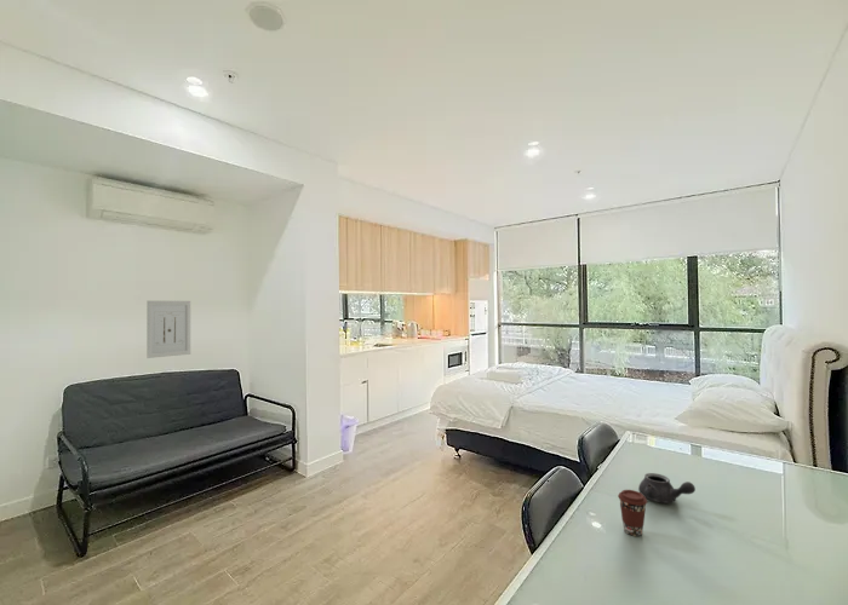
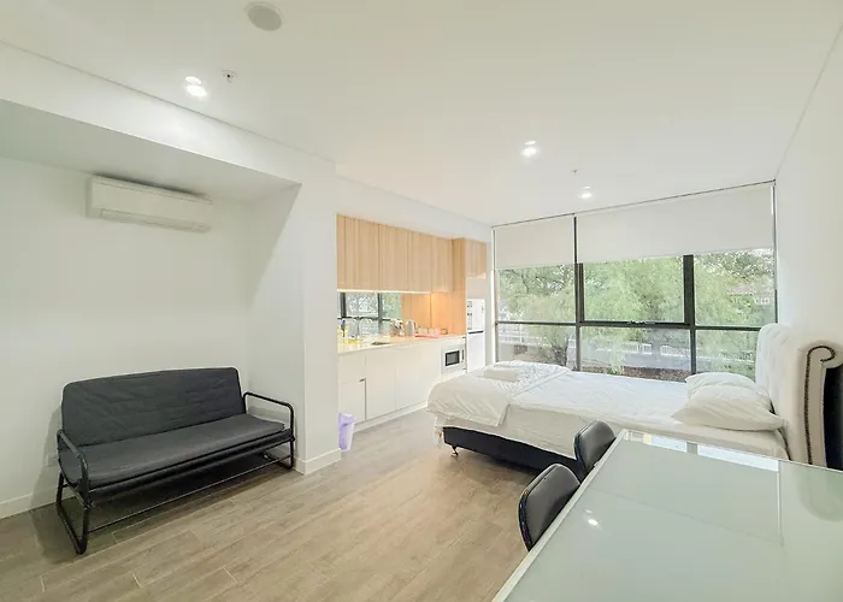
- wall art (170, 328)
- coffee cup (632, 512)
- teapot (665, 488)
